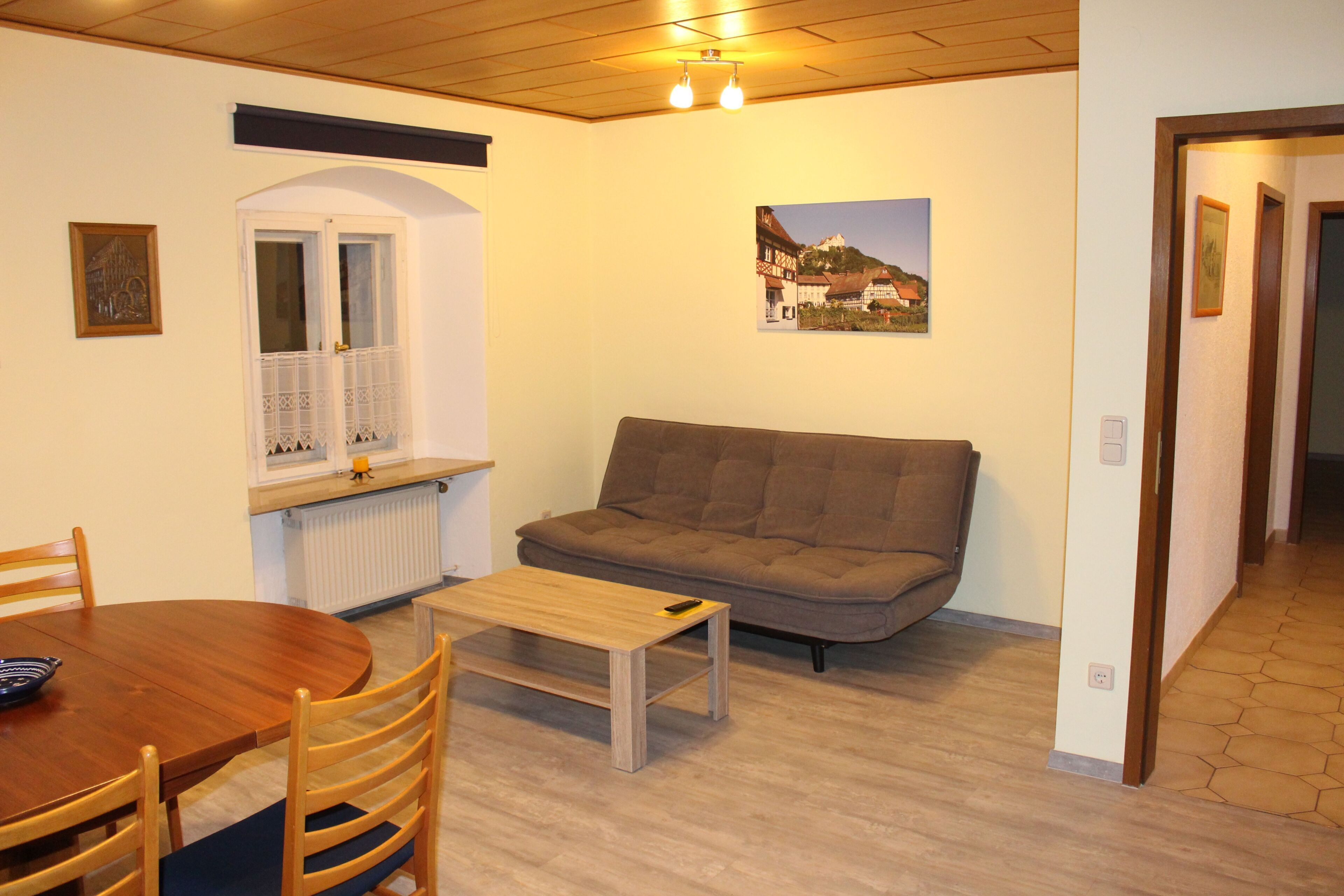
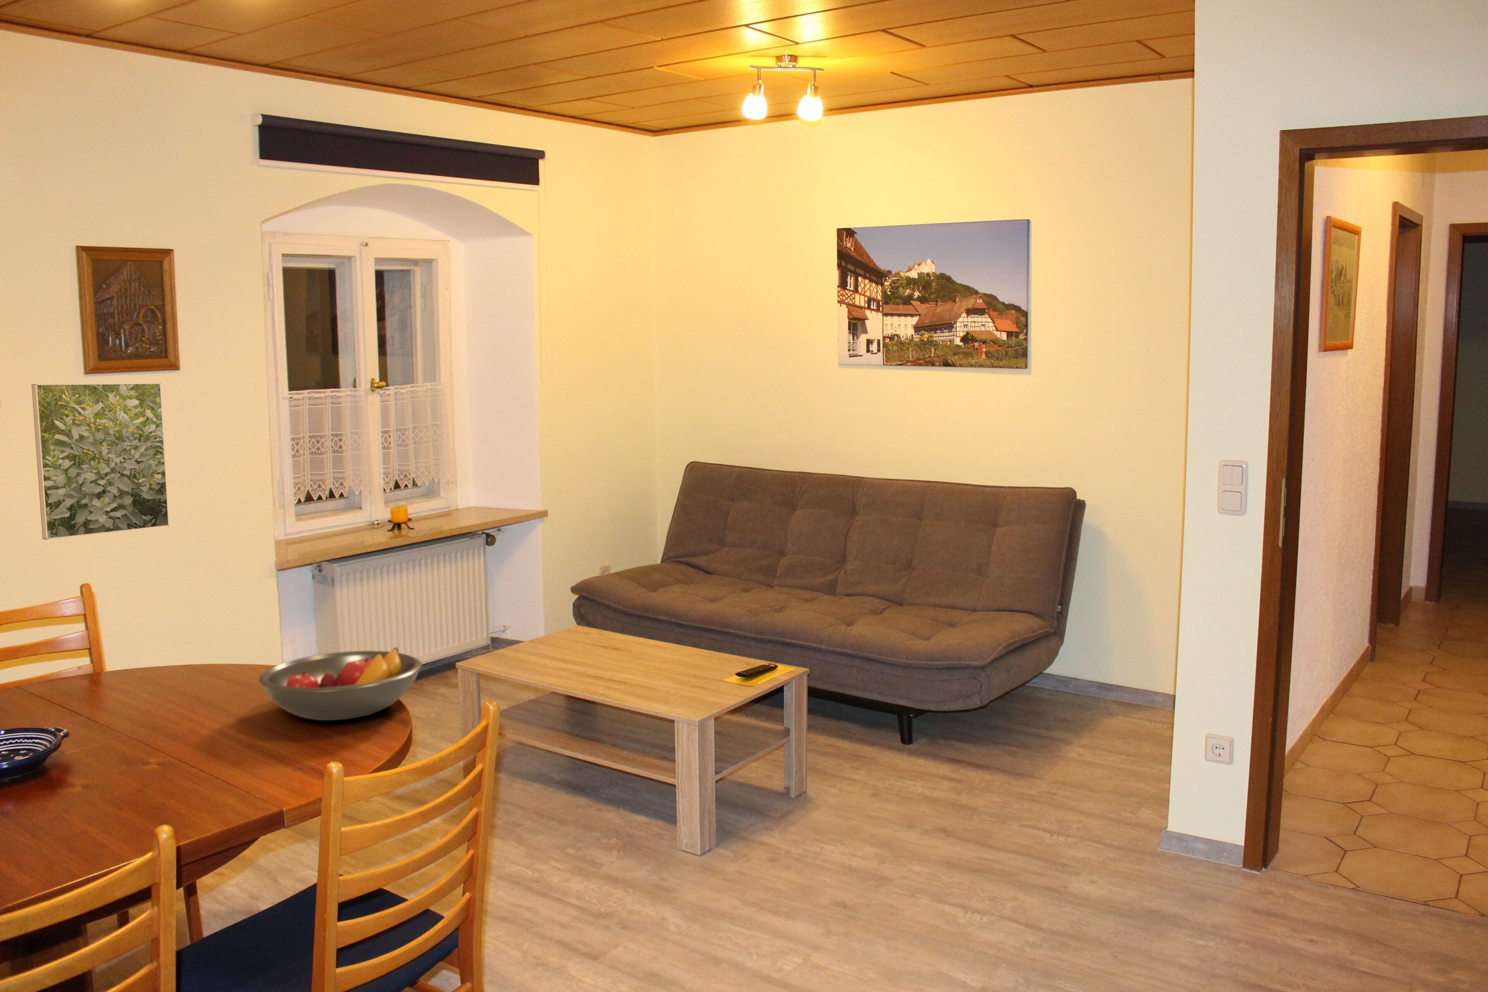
+ fruit bowl (342, 684)
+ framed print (103, 458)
